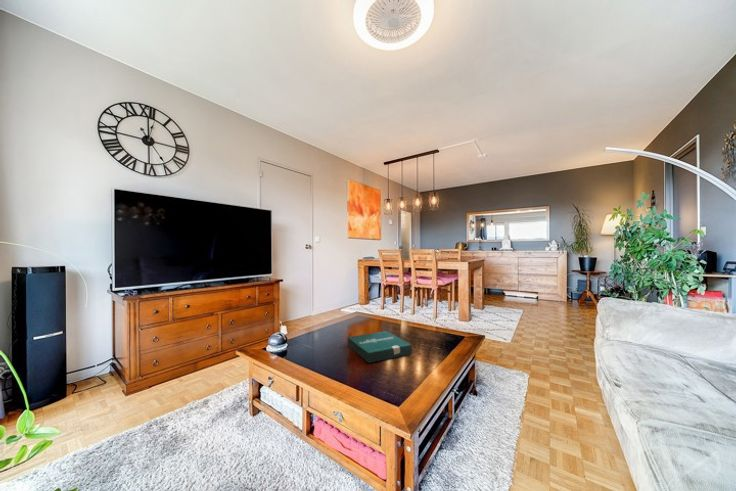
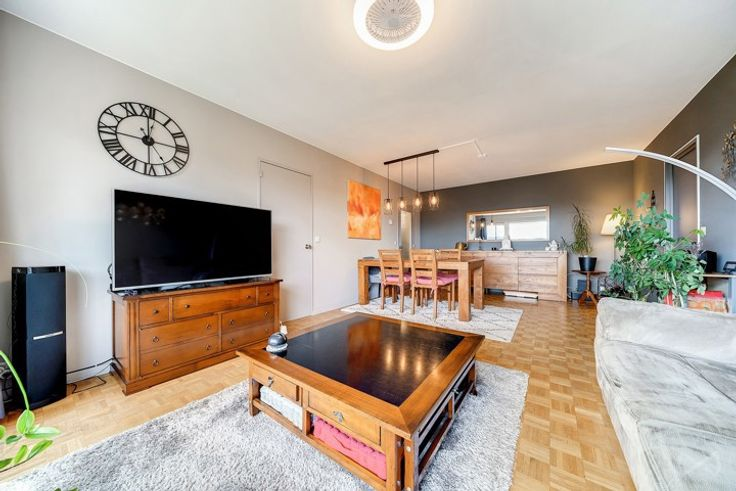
- pizza box (378, 345)
